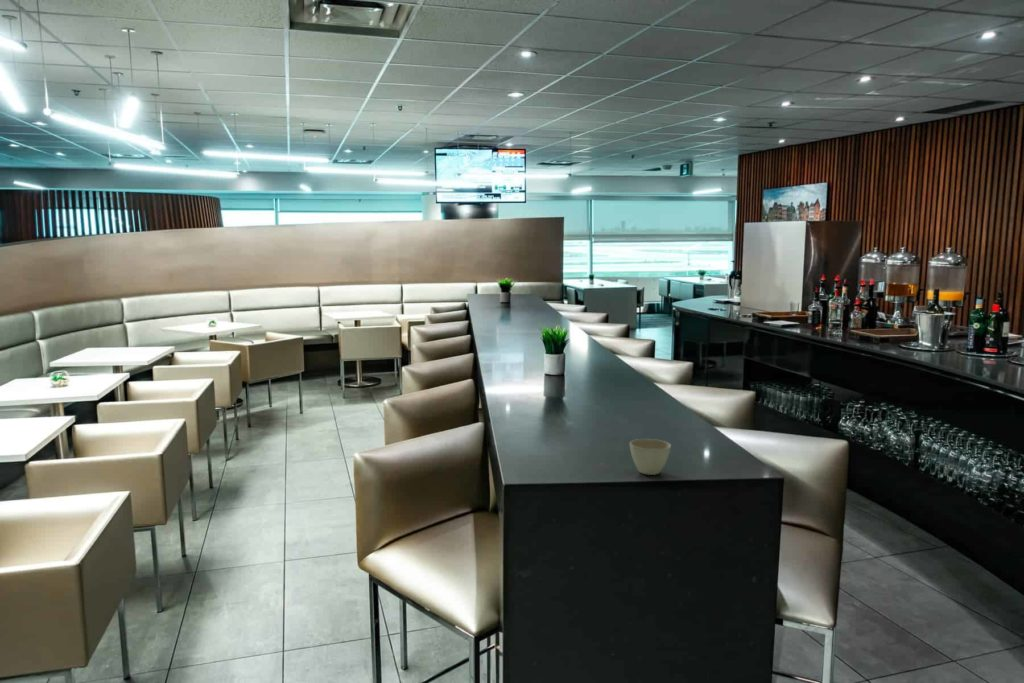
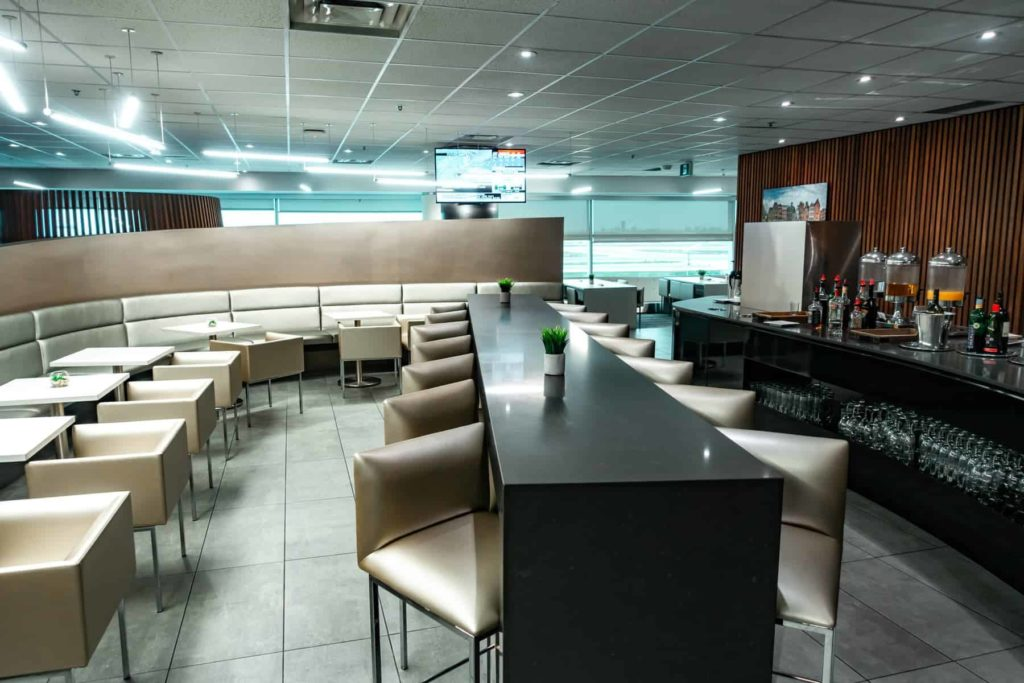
- flower pot (649, 457)
